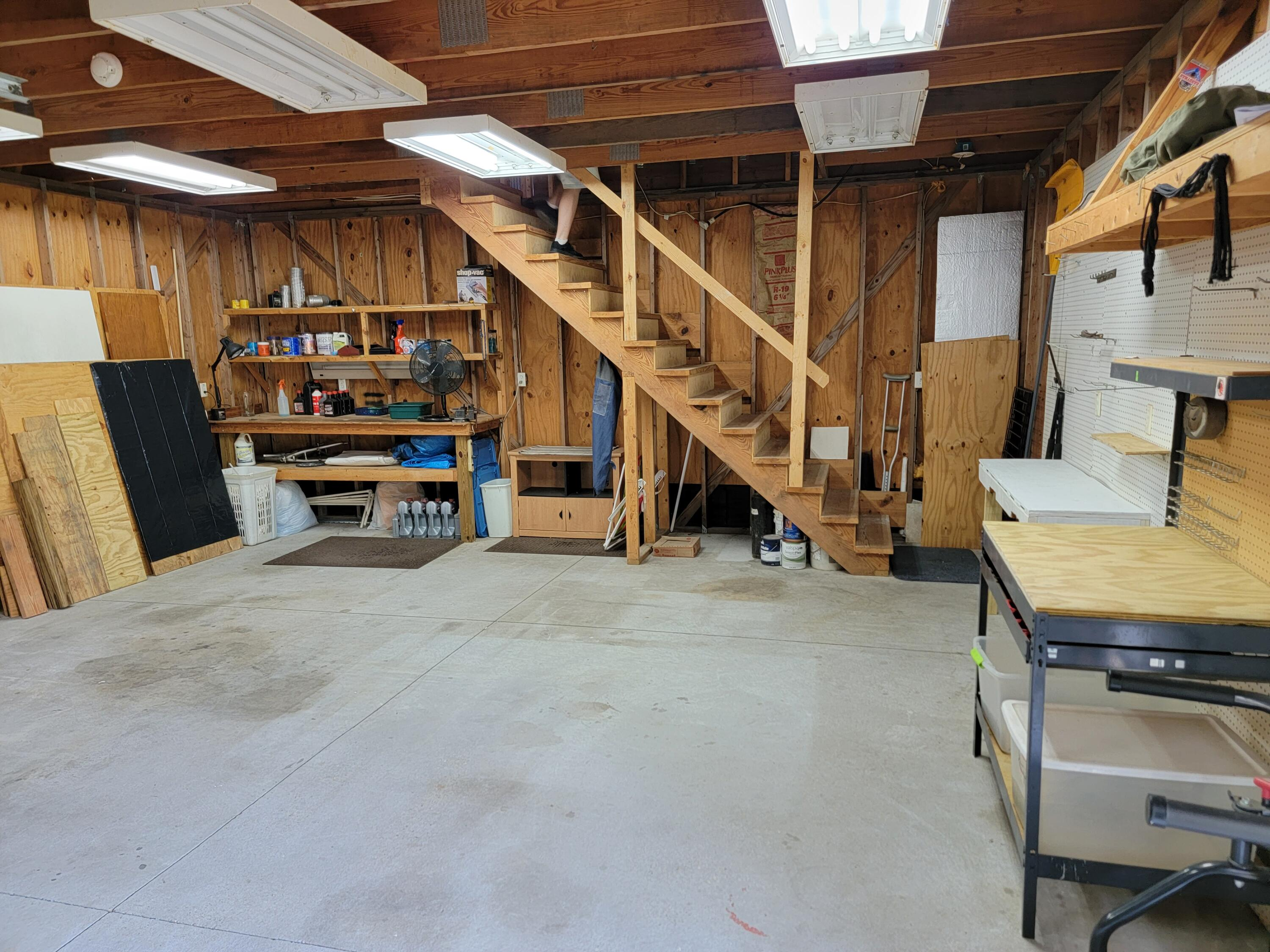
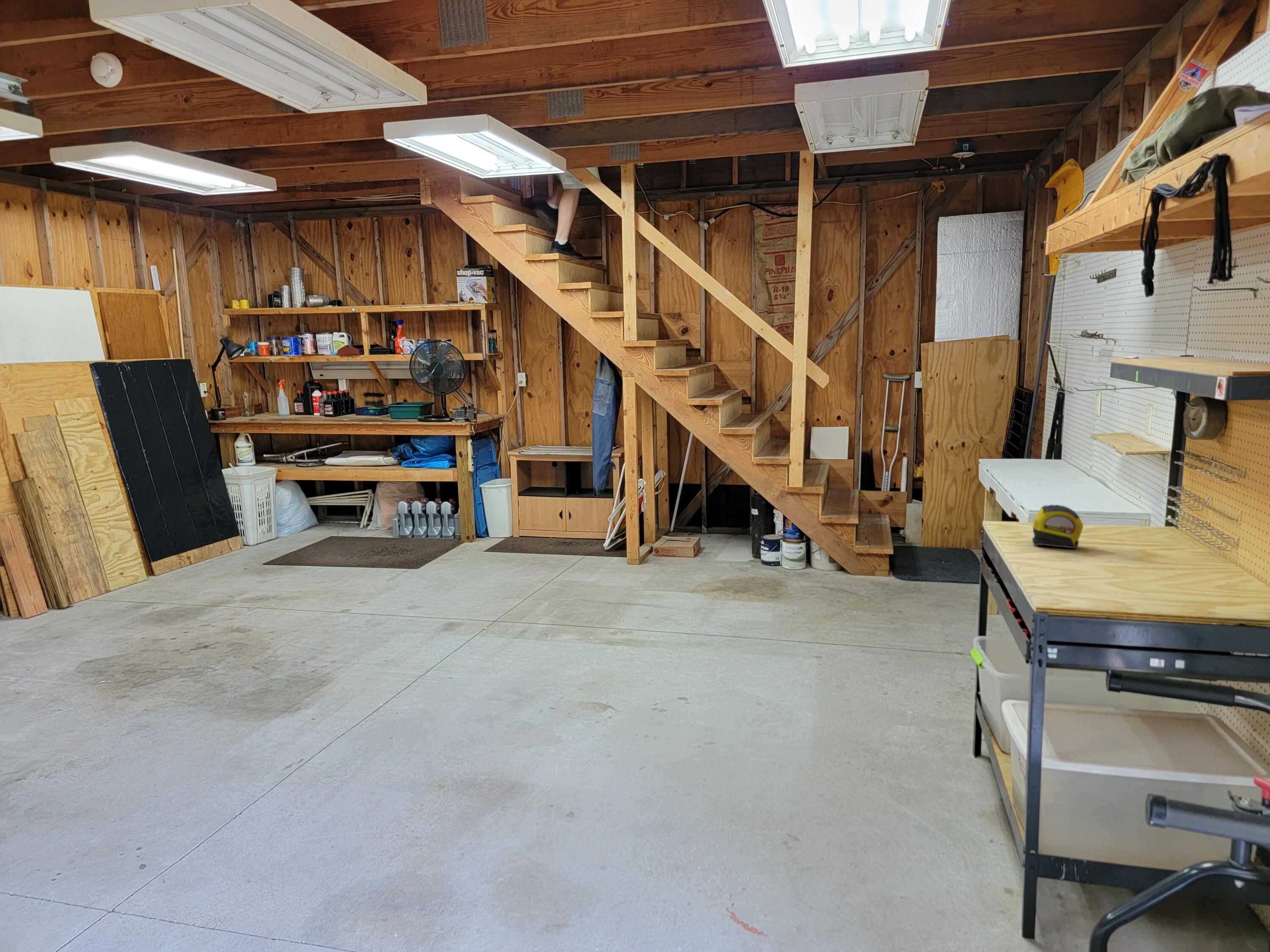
+ tape measure (1057, 525)
